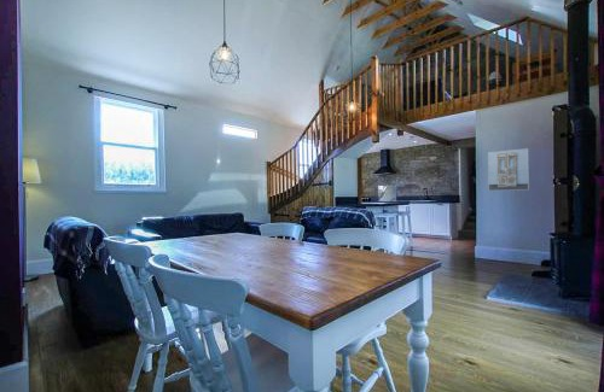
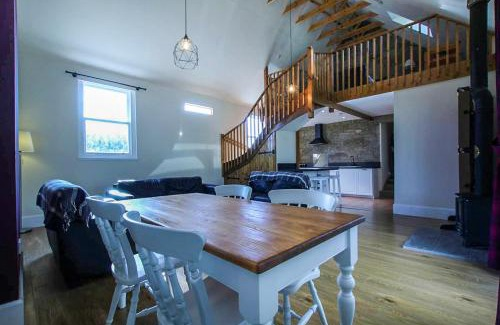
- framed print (507, 170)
